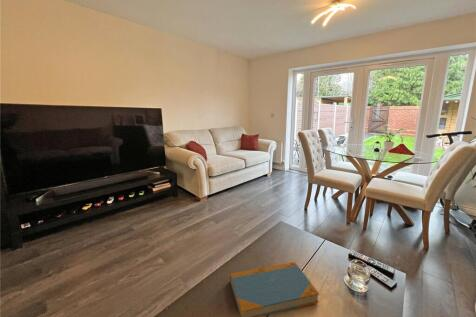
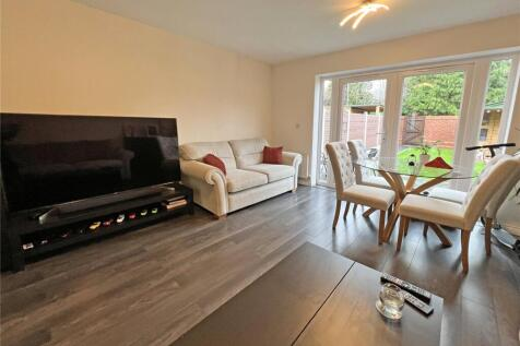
- book (271, 286)
